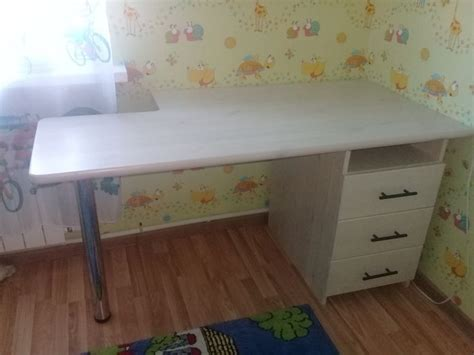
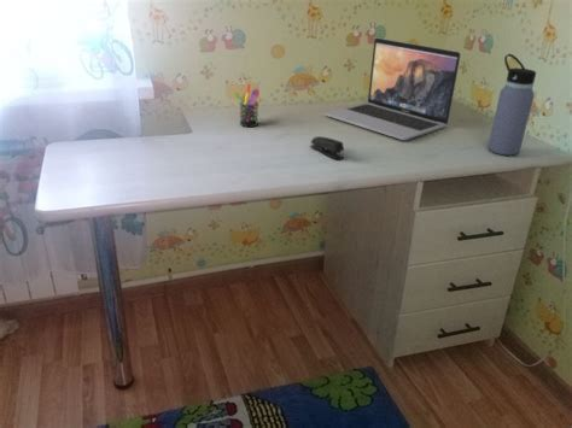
+ stapler (326, 143)
+ laptop (389, 86)
+ pen holder (246, 105)
+ water bottle (512, 105)
